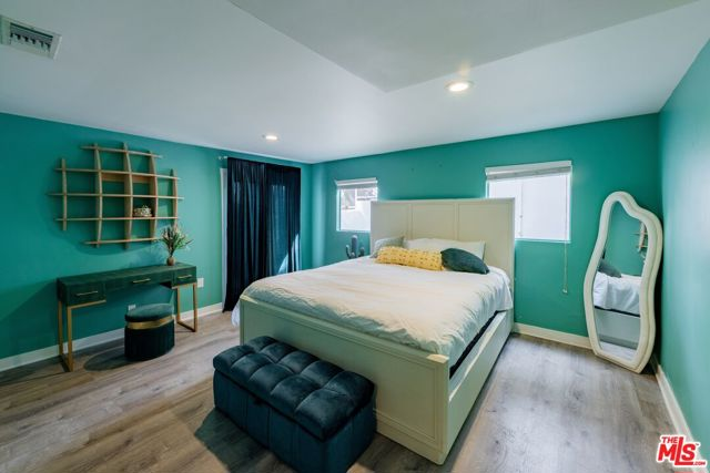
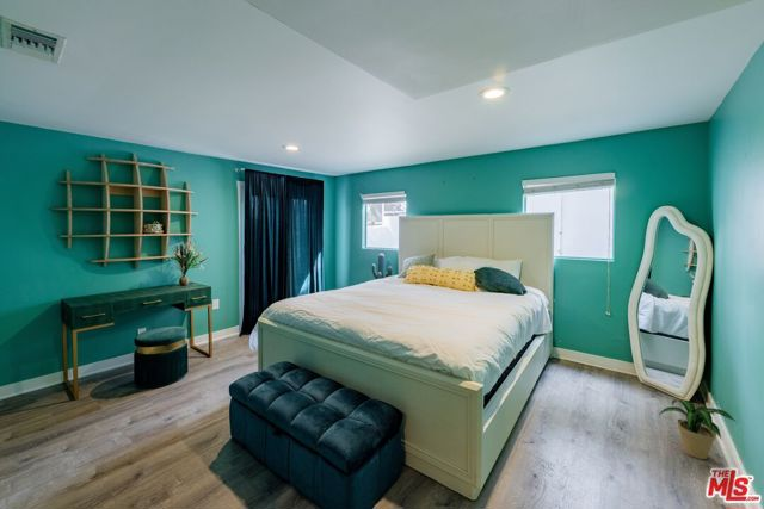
+ potted plant (696, 429)
